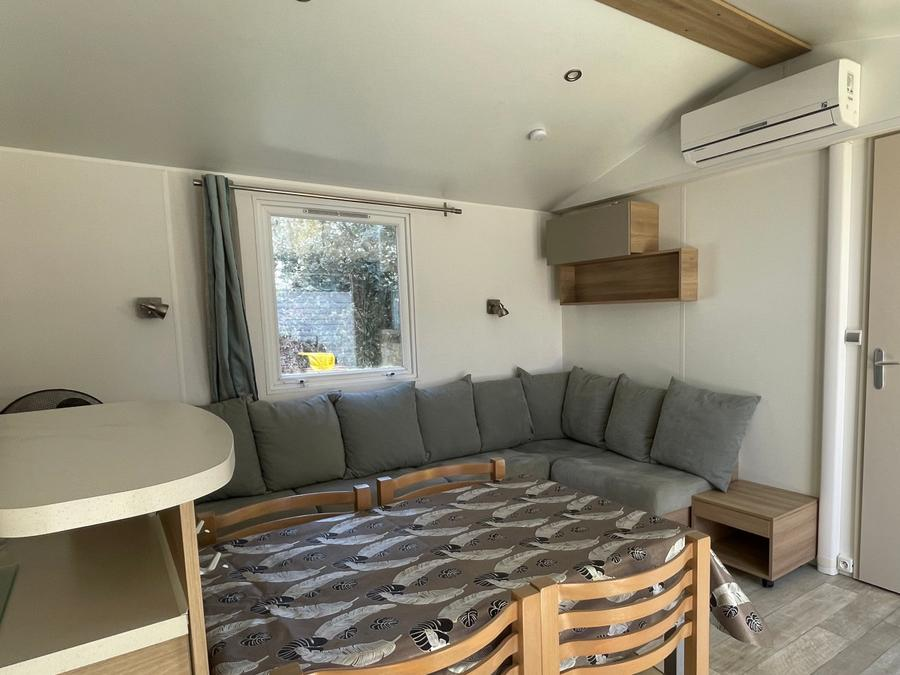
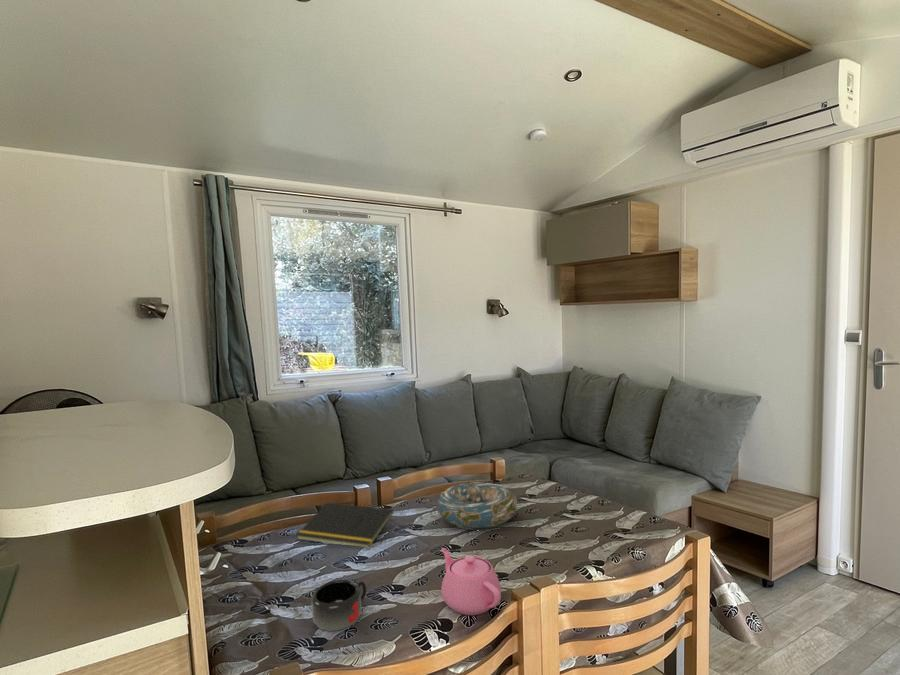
+ notepad (346, 524)
+ mug (341, 602)
+ decorative bowl (477, 504)
+ teapot (468, 579)
